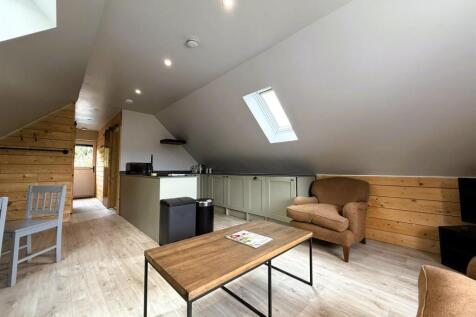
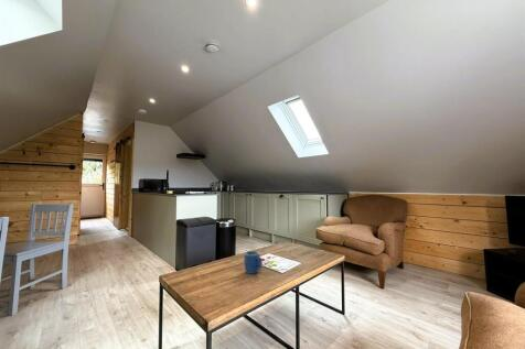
+ mug (253, 262)
